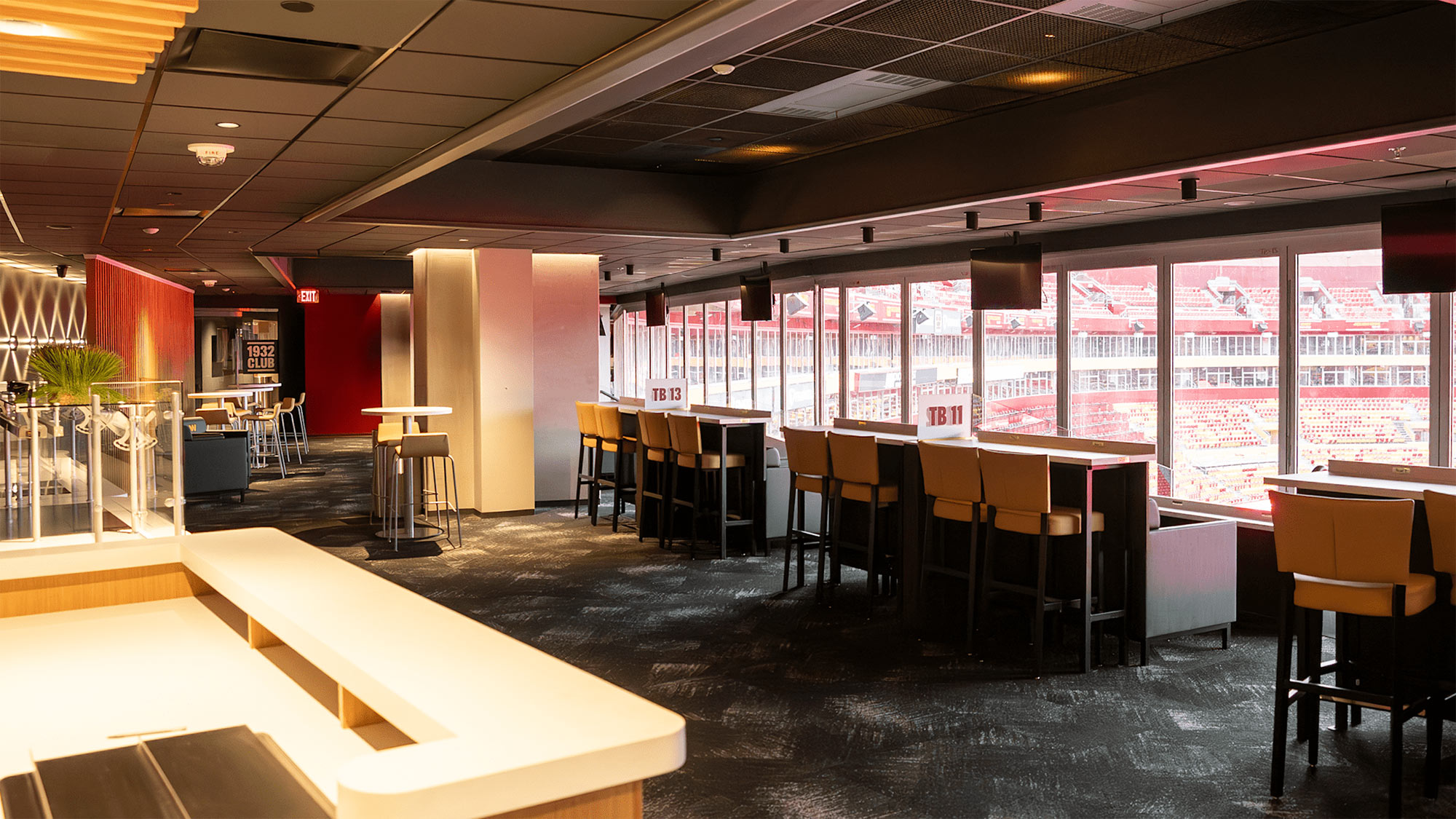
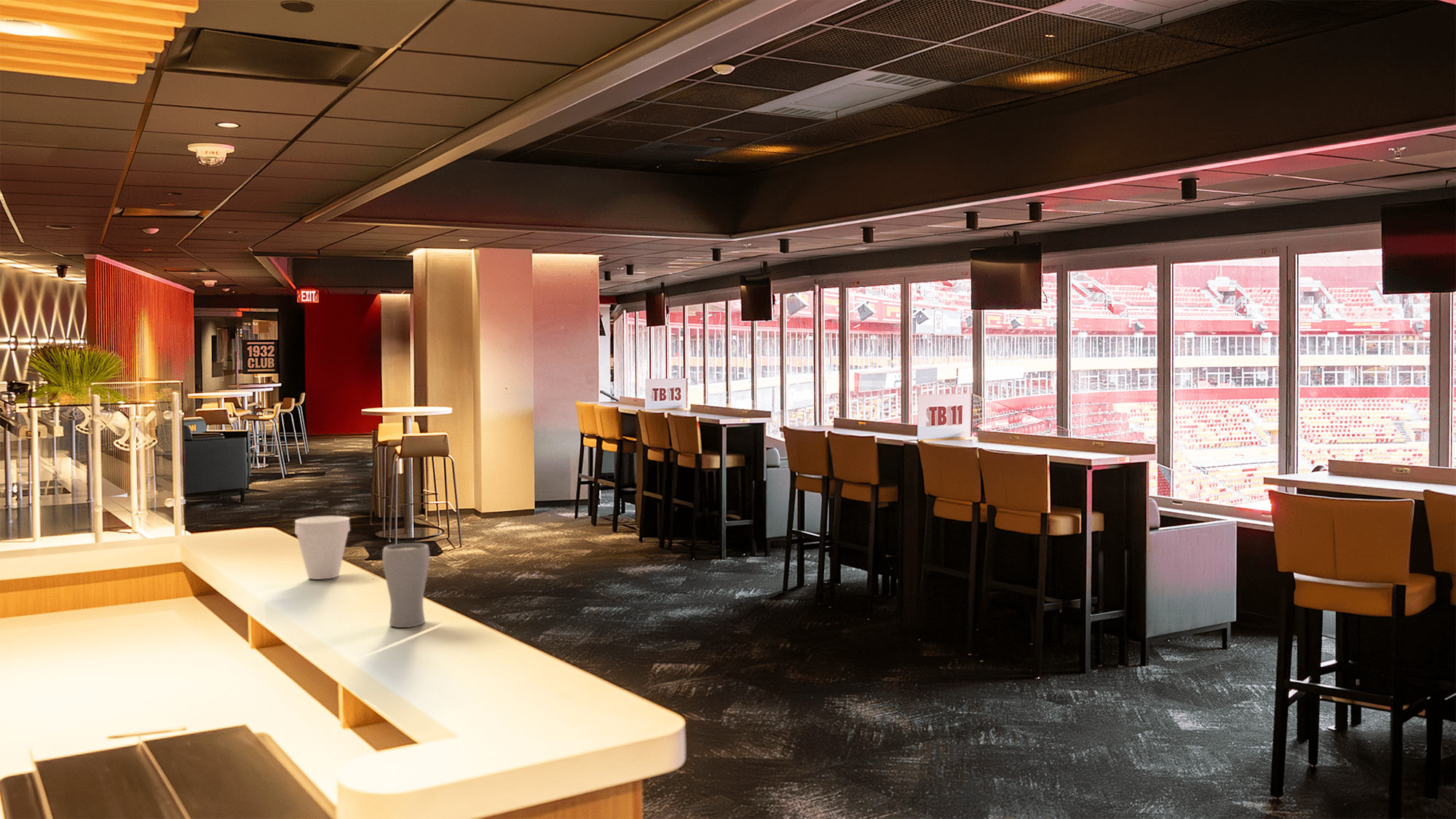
+ cup (323, 547)
+ drinking glass (406, 585)
